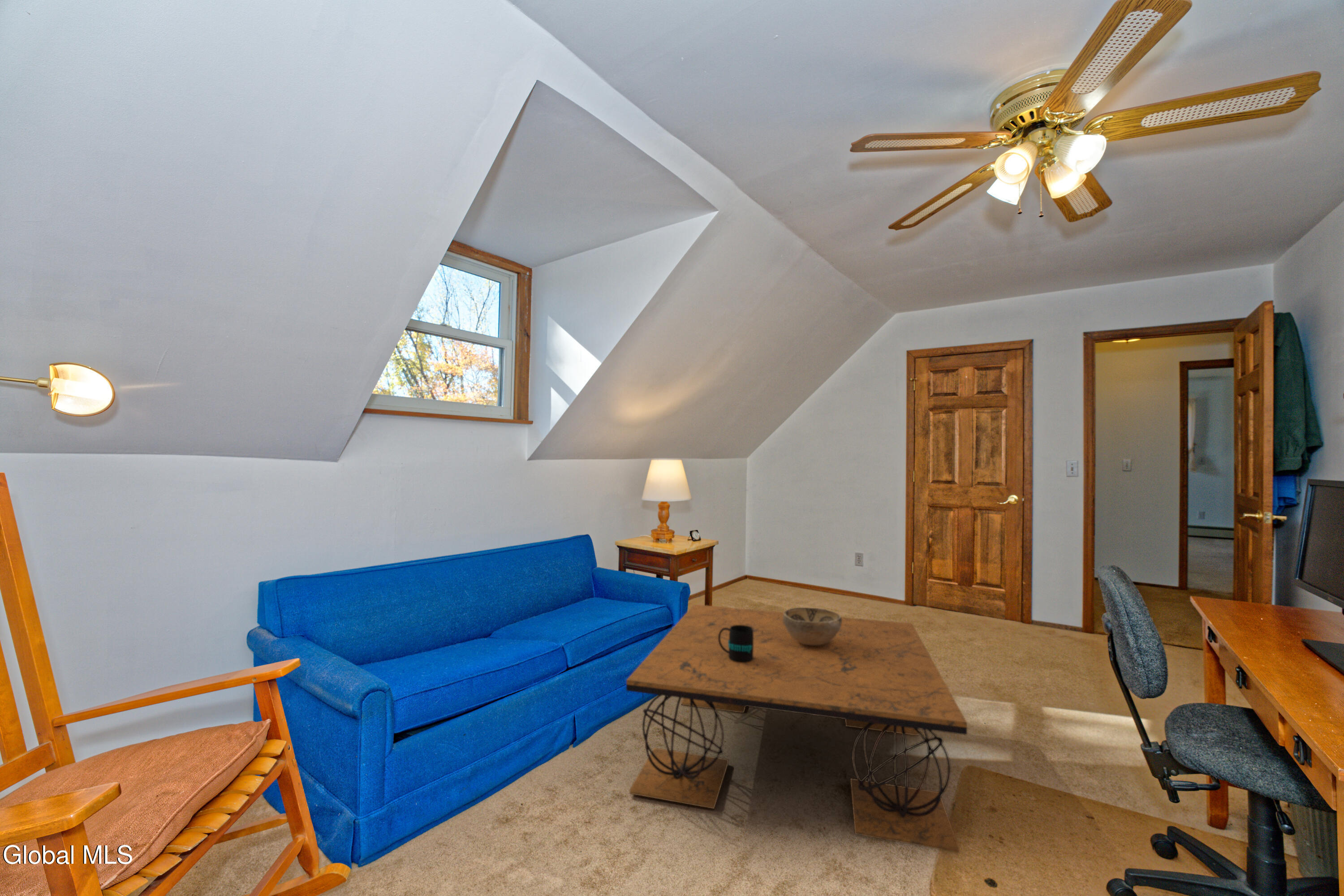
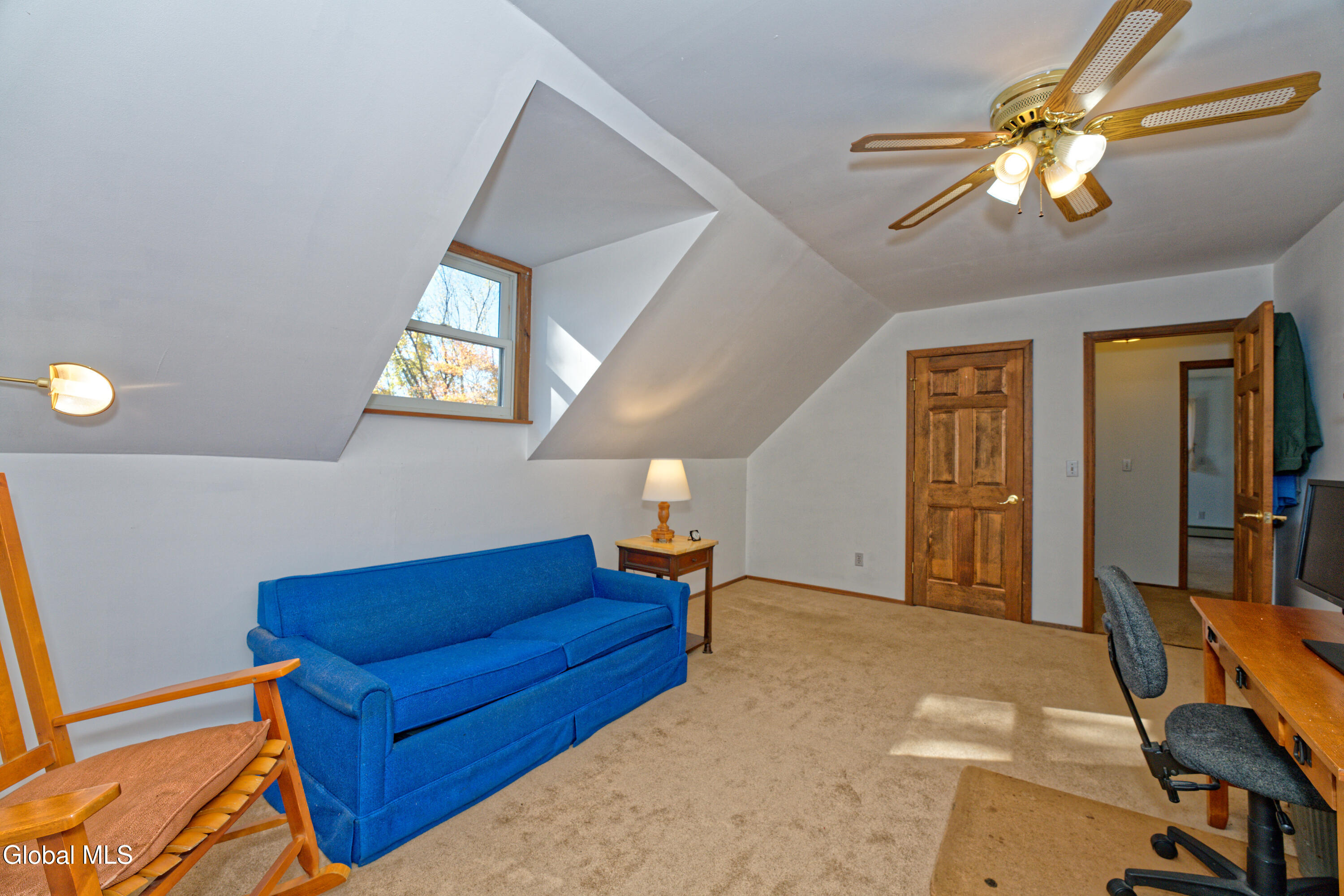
- coffee table (792, 695)
- decorative bowl (812, 628)
- mug (735, 642)
